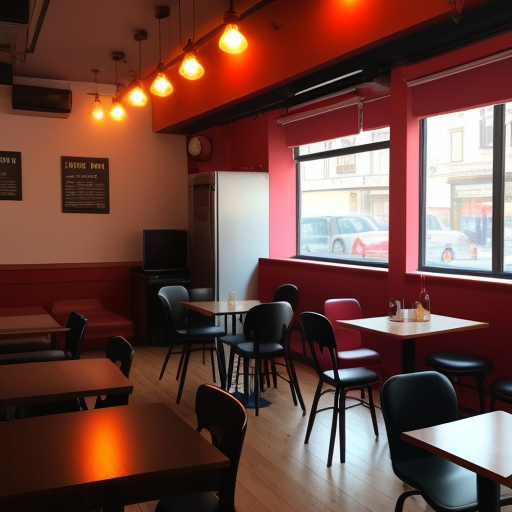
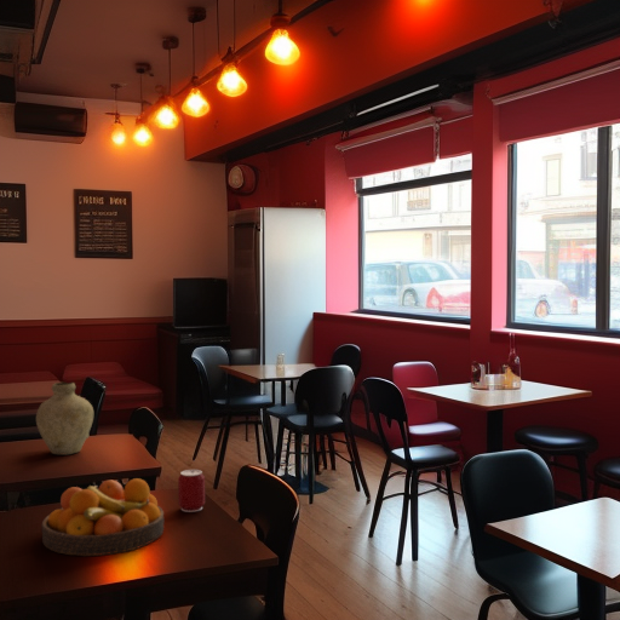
+ vase (64, 417)
+ can (191, 490)
+ fruit bowl (104, 509)
